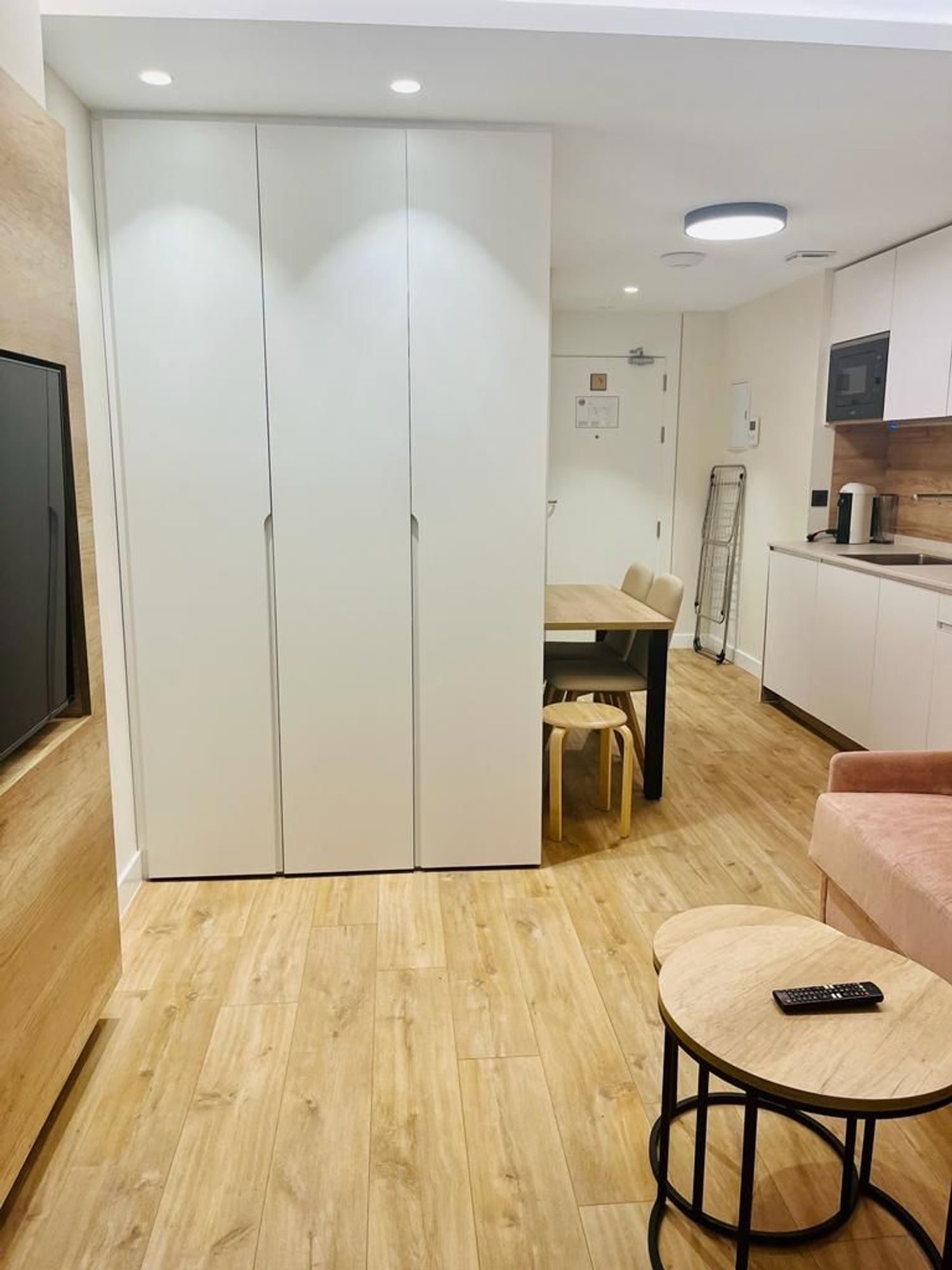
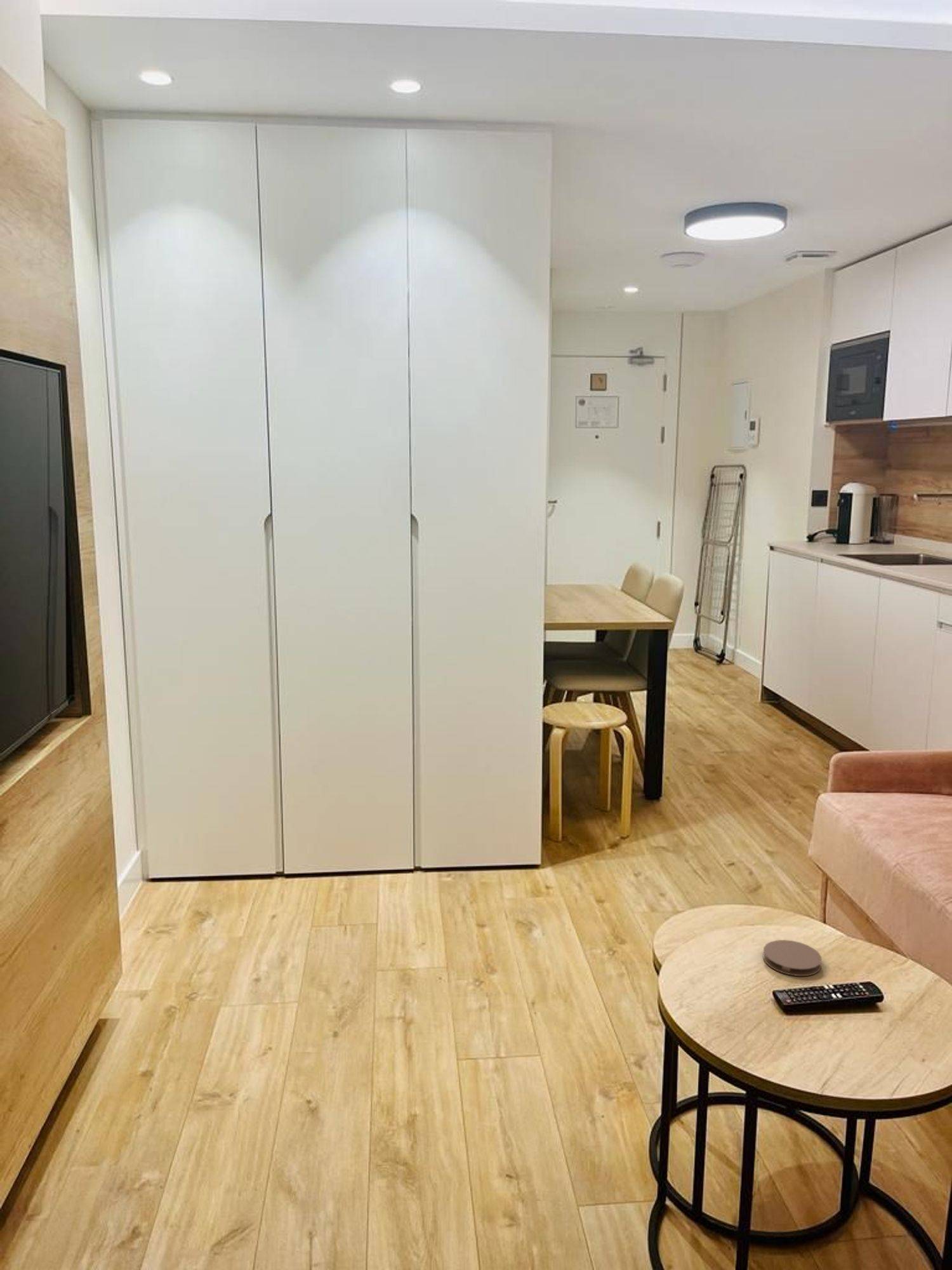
+ coaster (792, 957)
